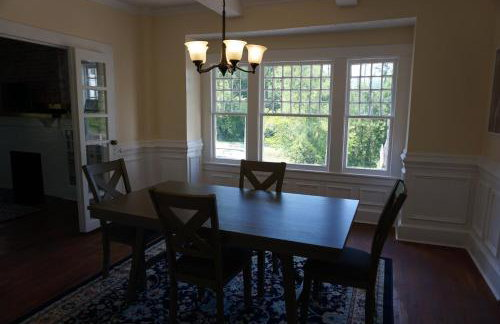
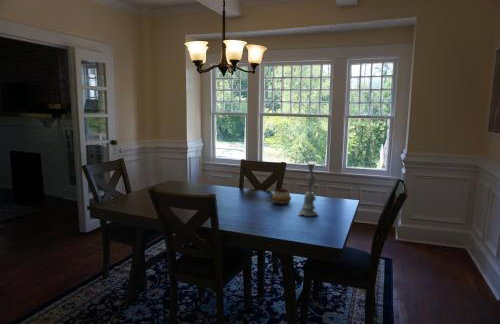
+ candlestick (308, 188)
+ decorative bowl (281, 196)
